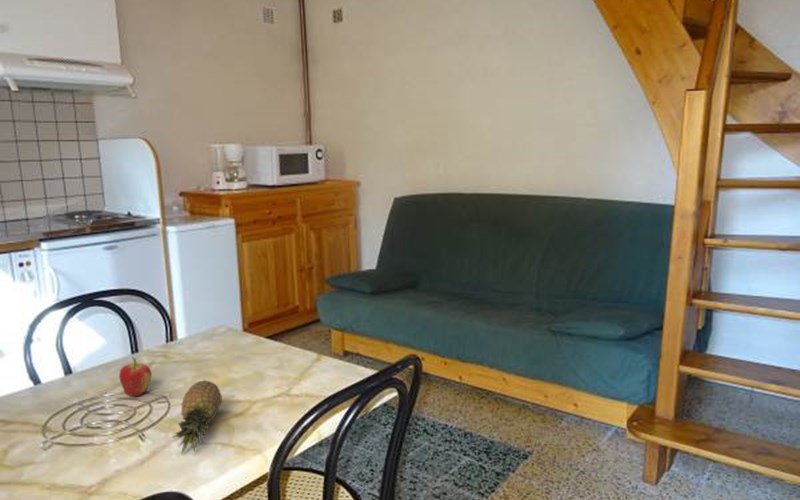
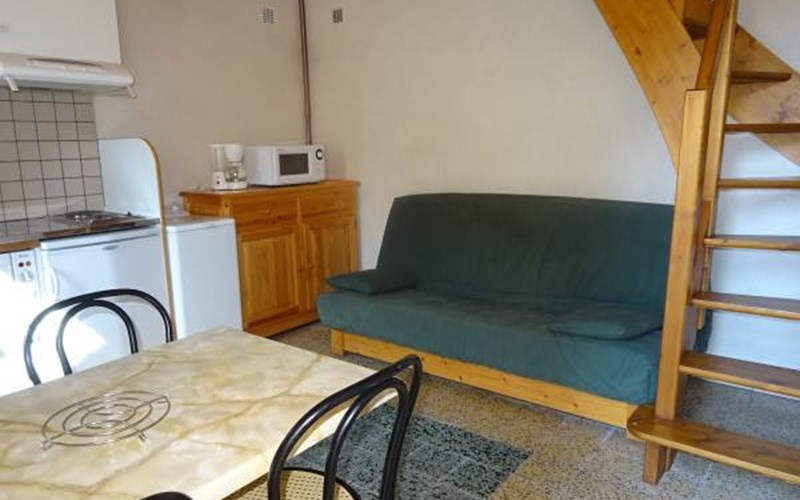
- fruit (135, 373)
- fruit (197, 412)
